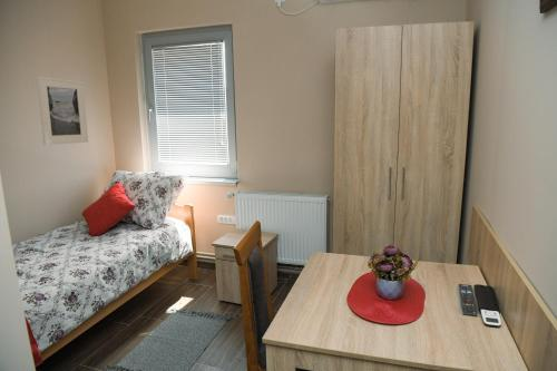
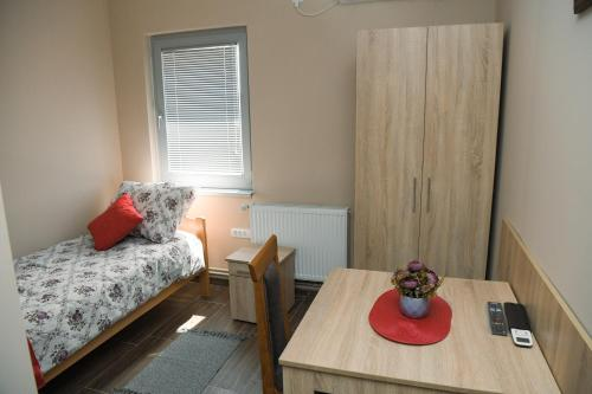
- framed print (63, 111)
